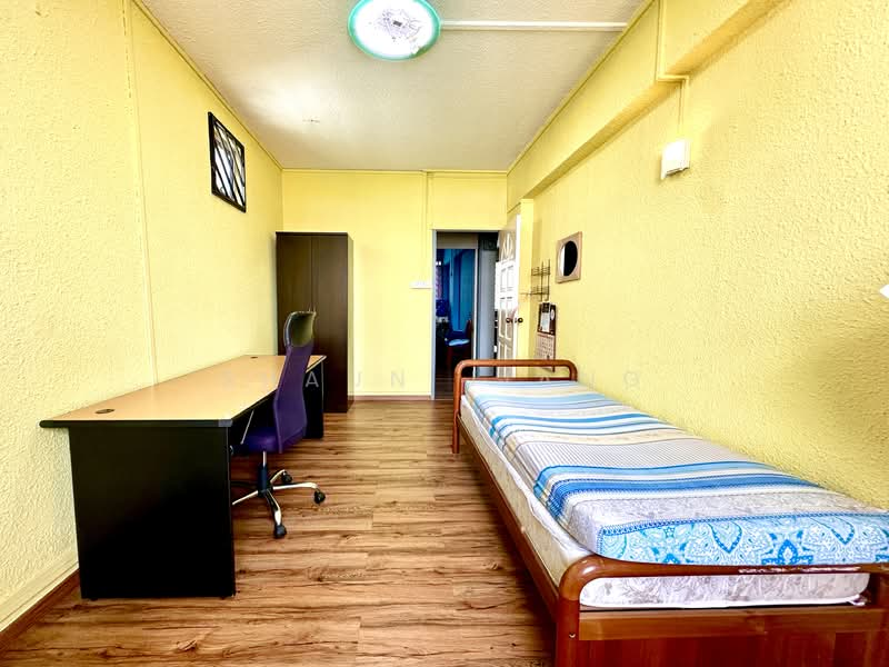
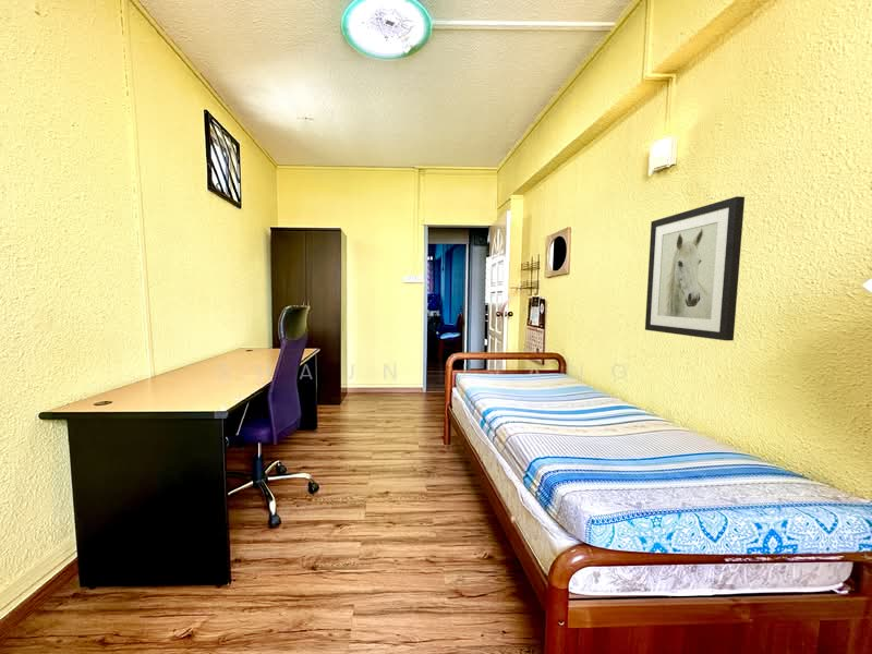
+ wall art (687, 274)
